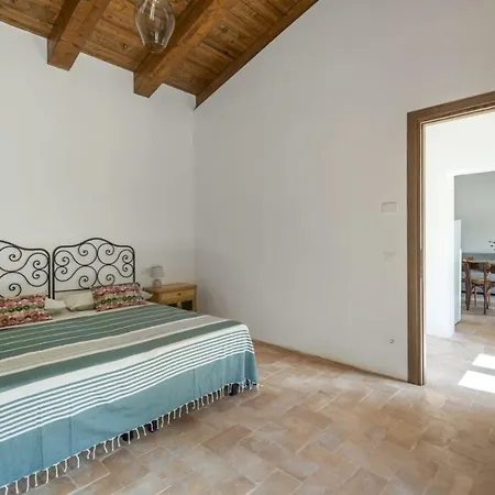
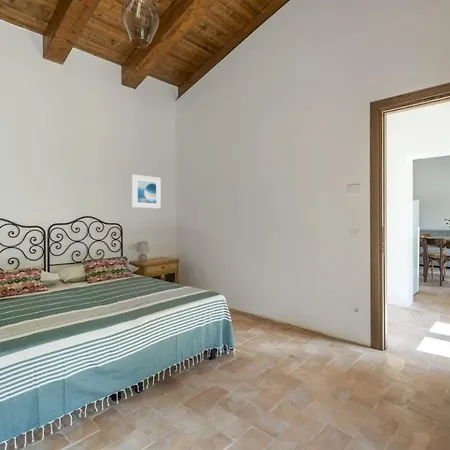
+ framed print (146, 192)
